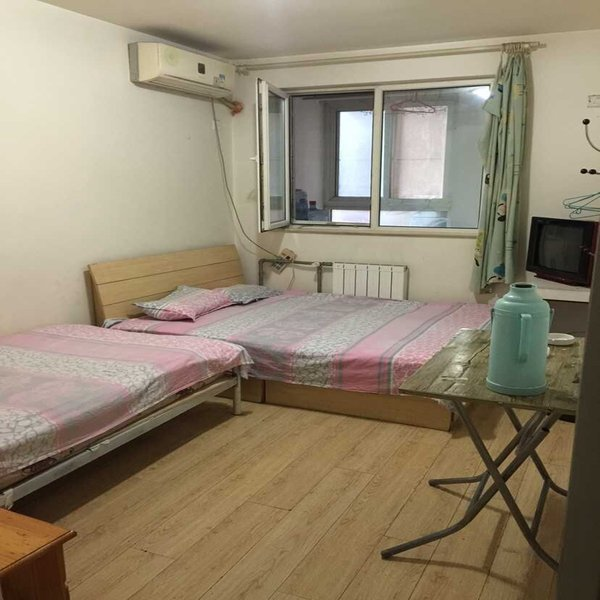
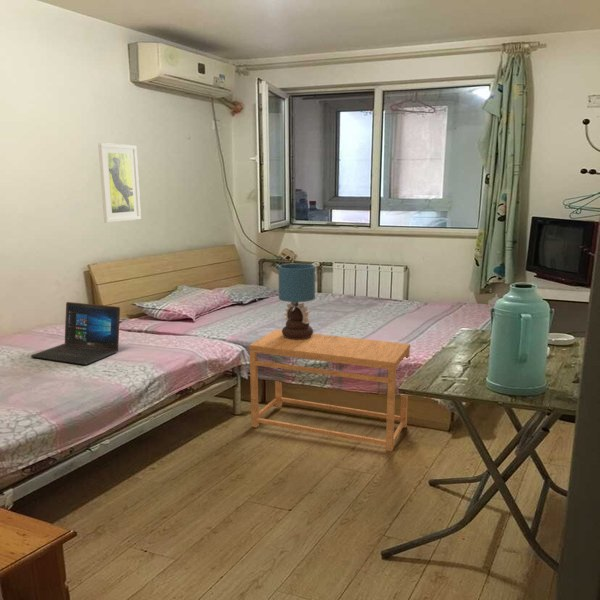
+ laptop (75, 332)
+ side table (332, 375)
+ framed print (120, 183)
+ table lamp (296, 301)
